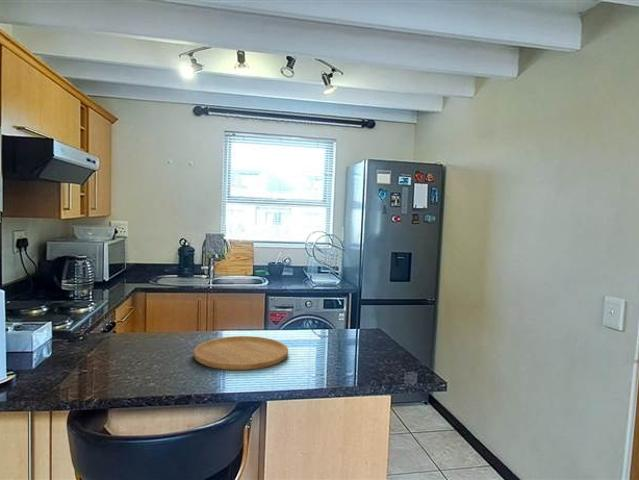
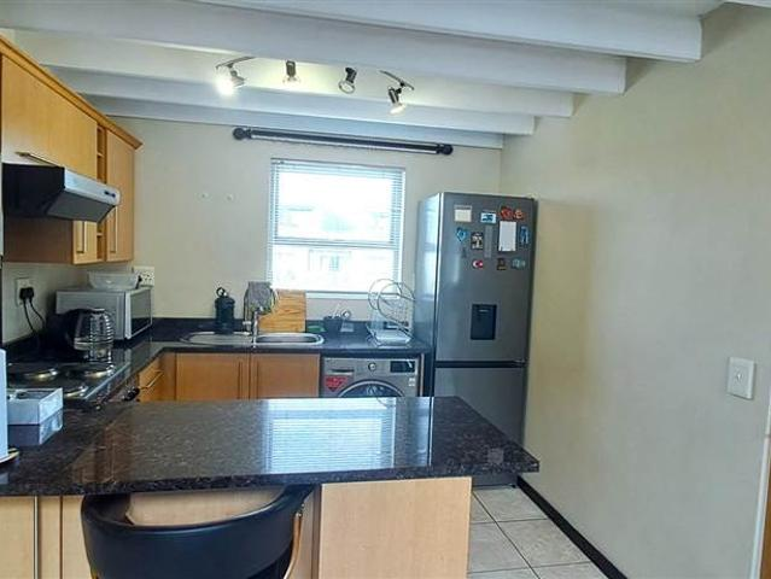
- cutting board (241, 352)
